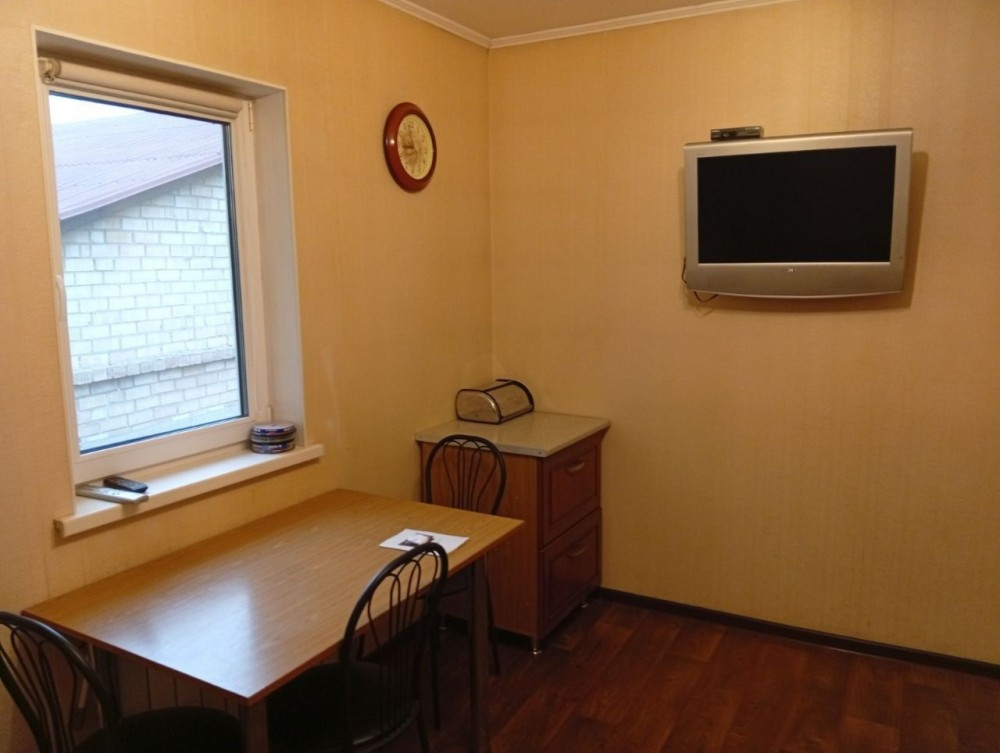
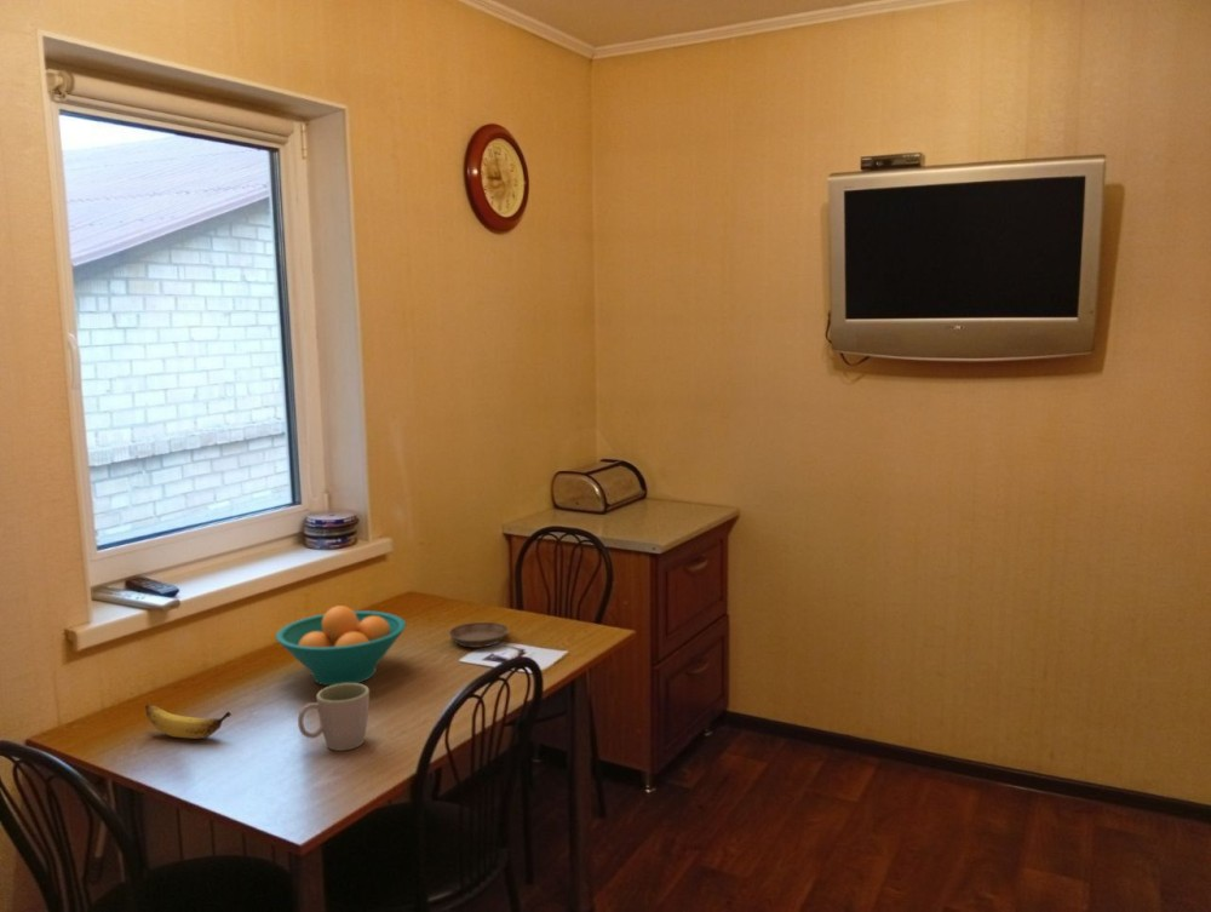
+ saucer (478, 636)
+ fruit bowl (342, 641)
+ banana (185, 723)
+ mug (334, 719)
